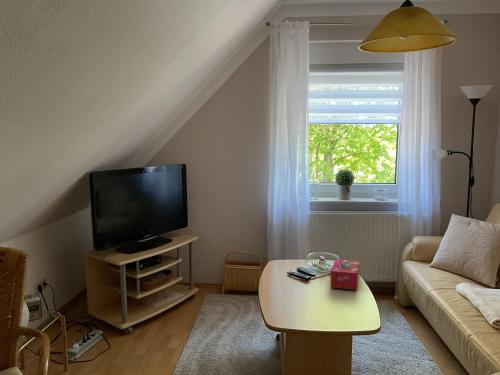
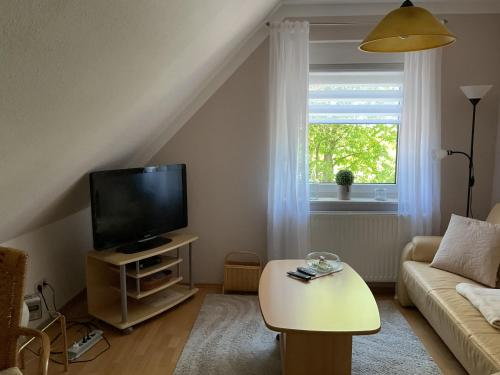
- tissue box (345, 273)
